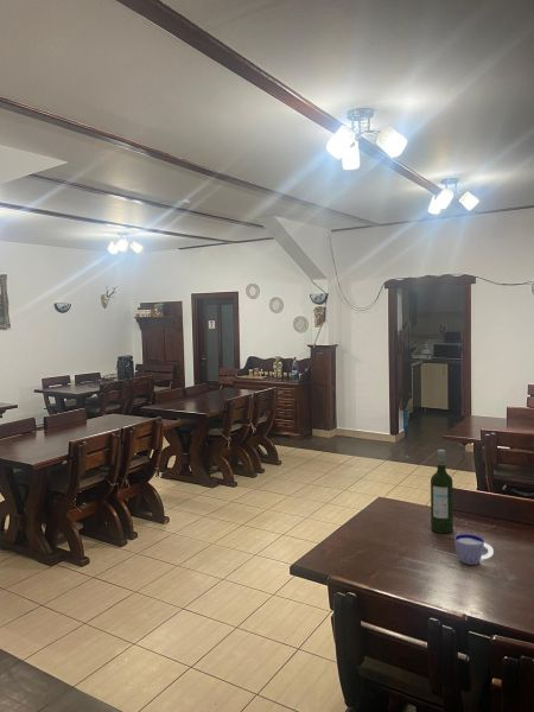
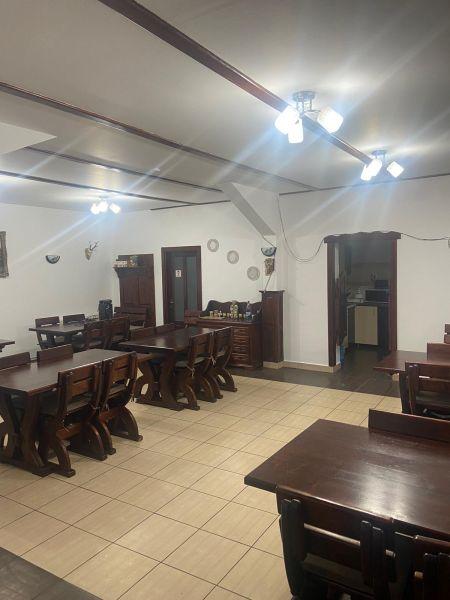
- wine bottle (441, 489)
- cup (473, 549)
